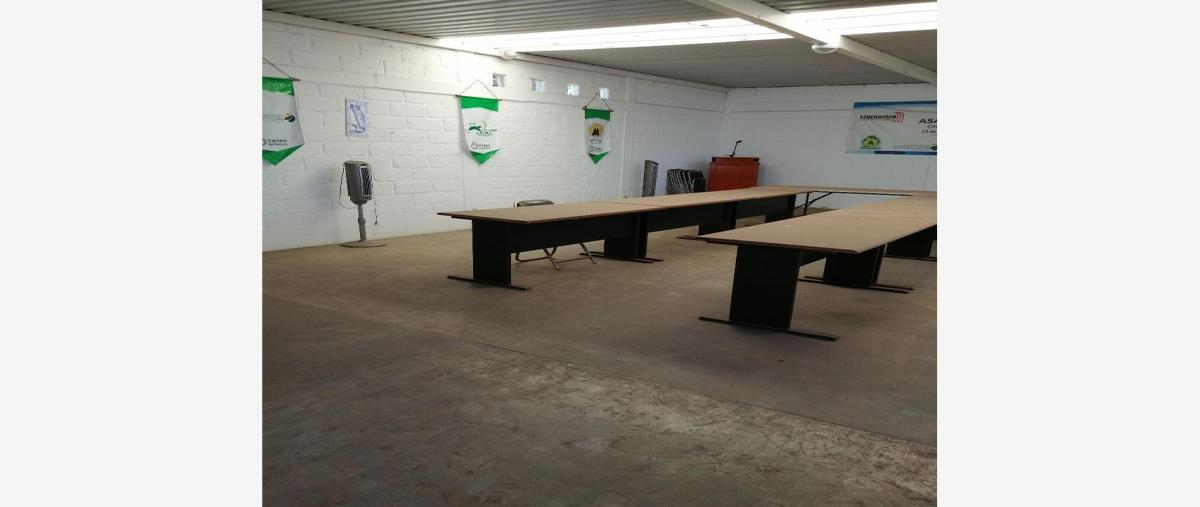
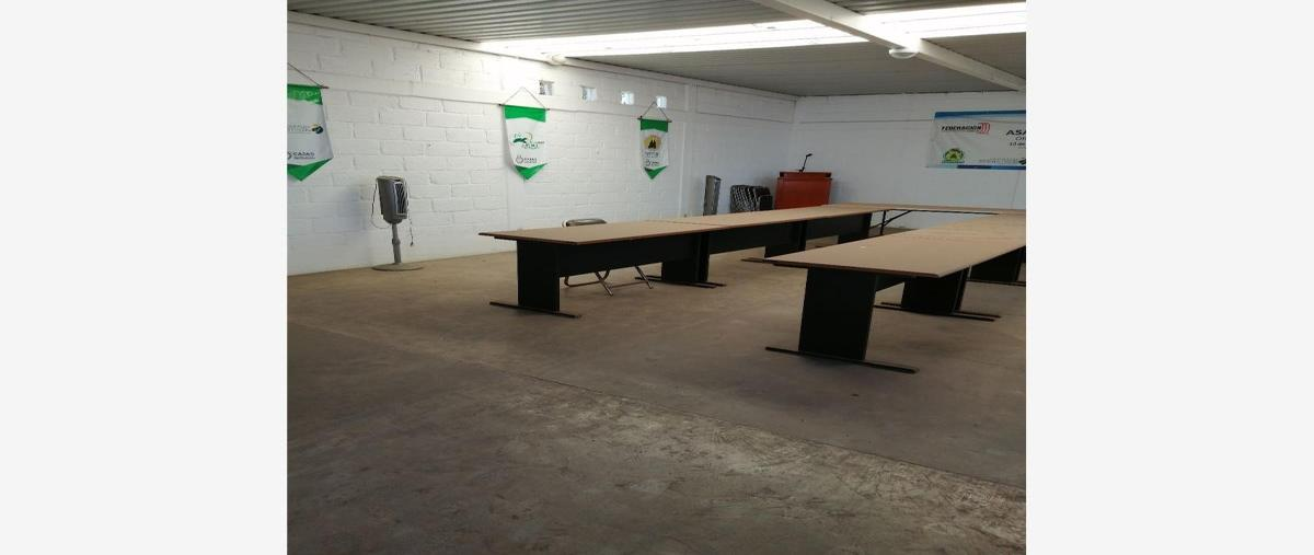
- wall art (357, 118)
